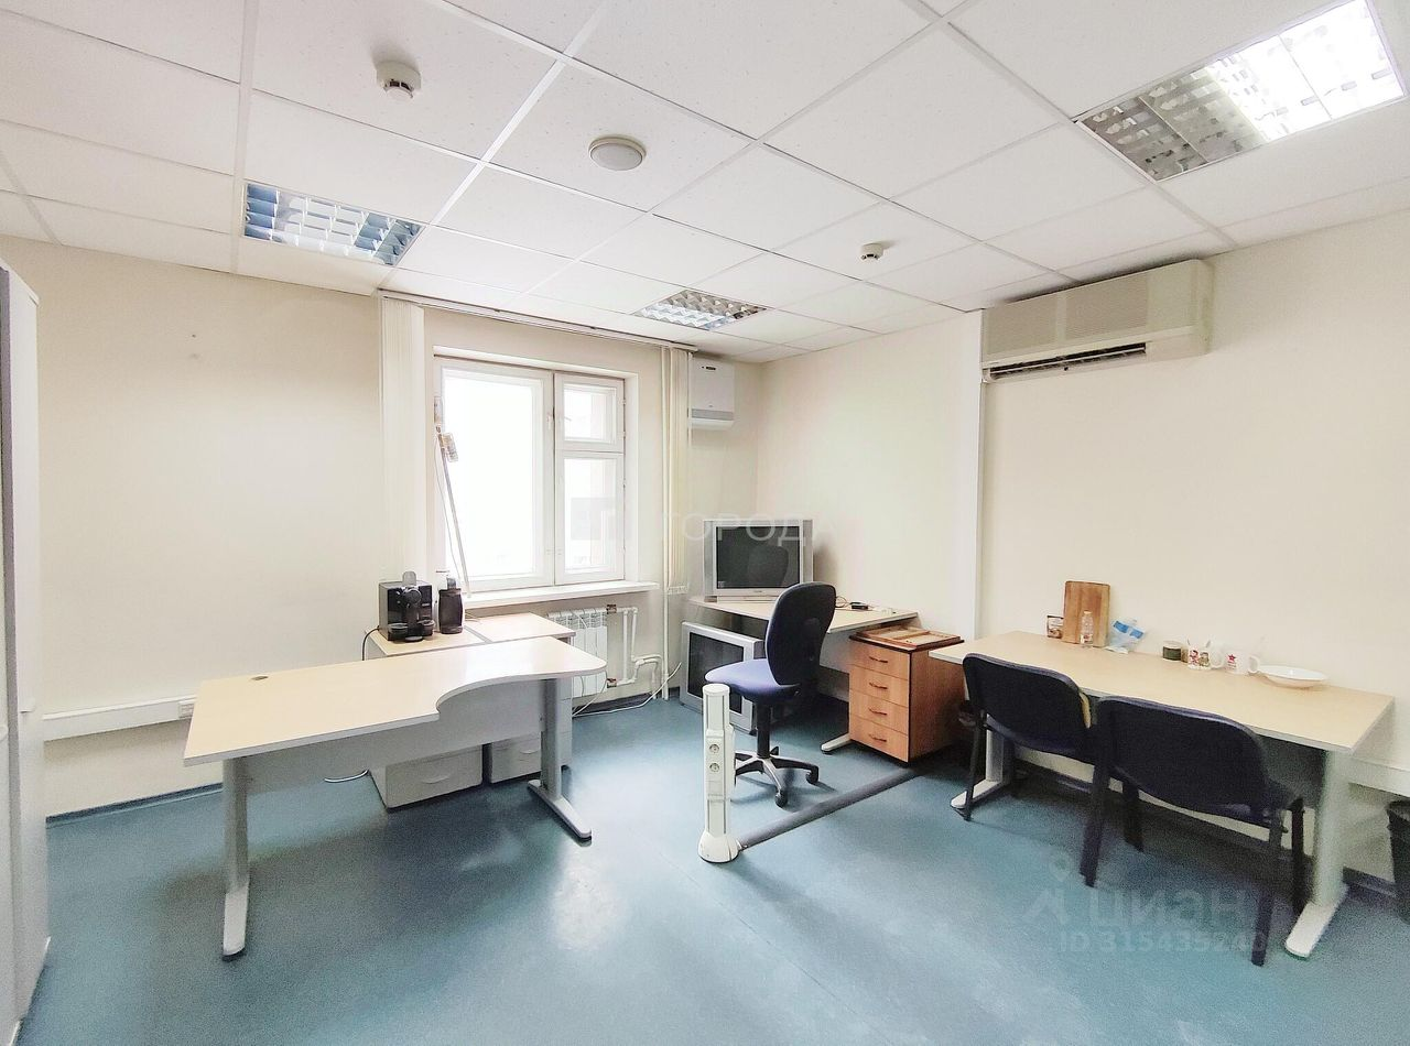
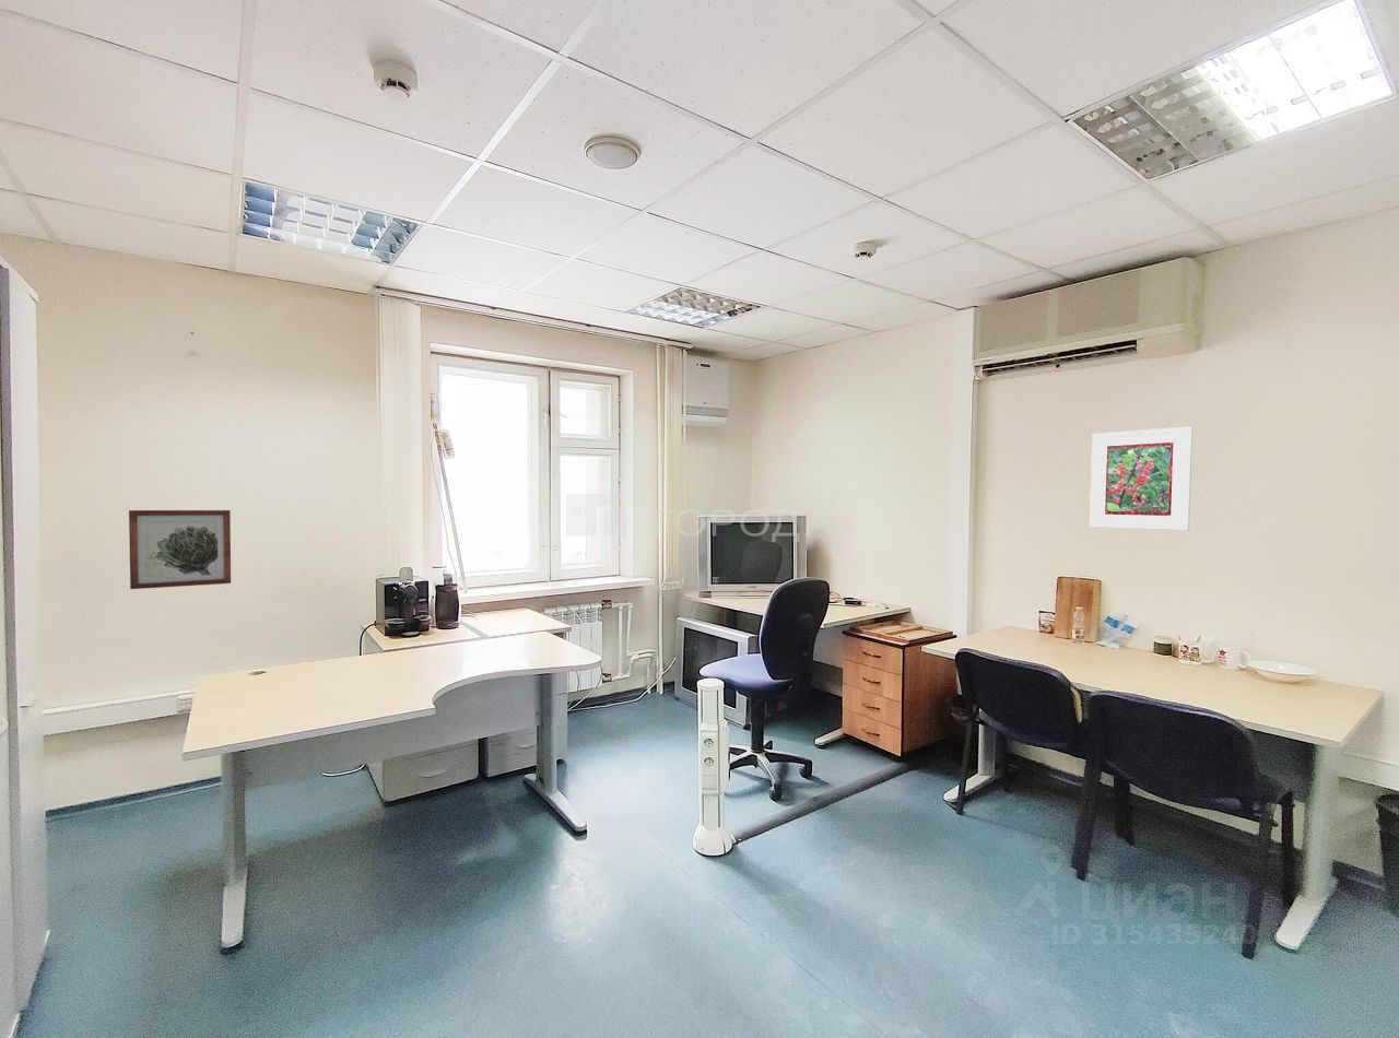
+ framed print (1138, 480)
+ wall art (181, 547)
